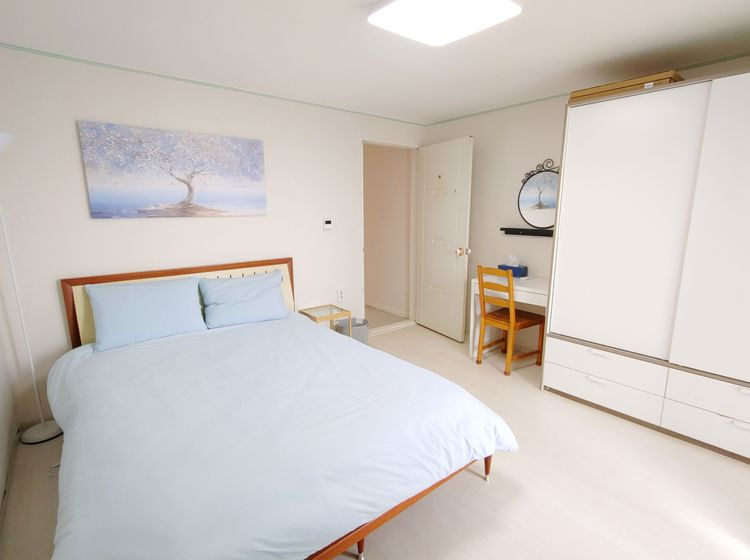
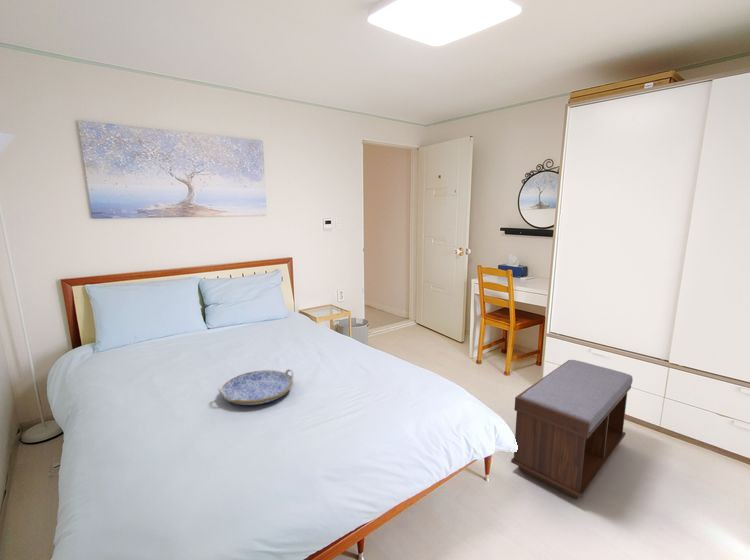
+ bench (575, 419)
+ serving tray (258, 385)
